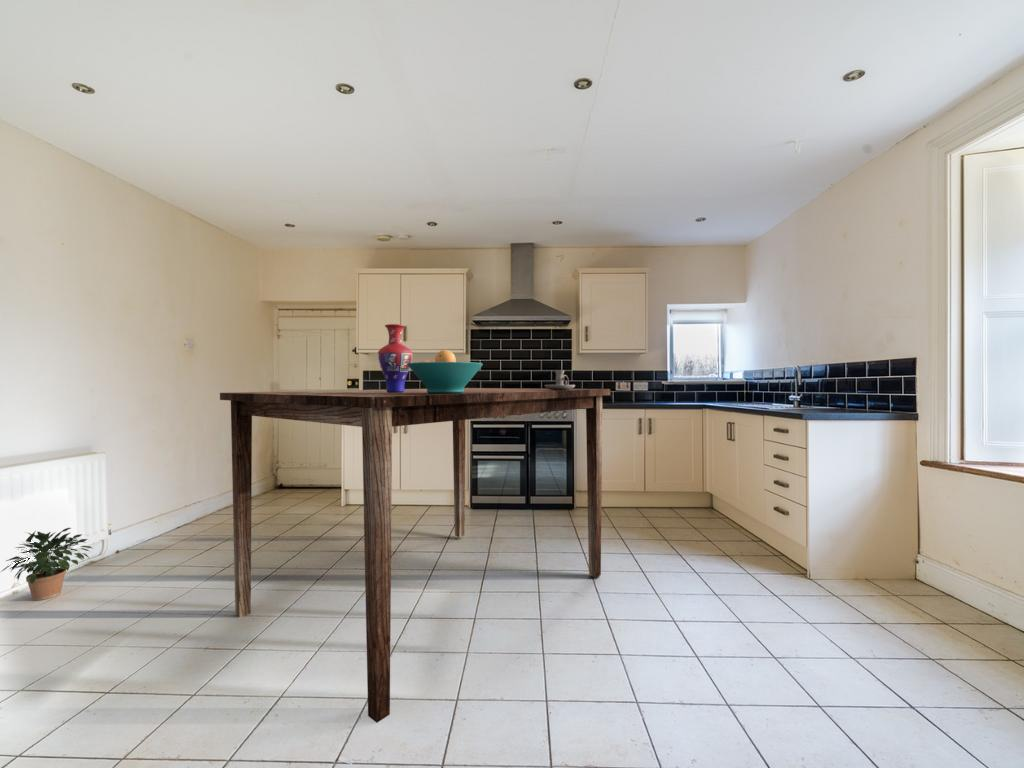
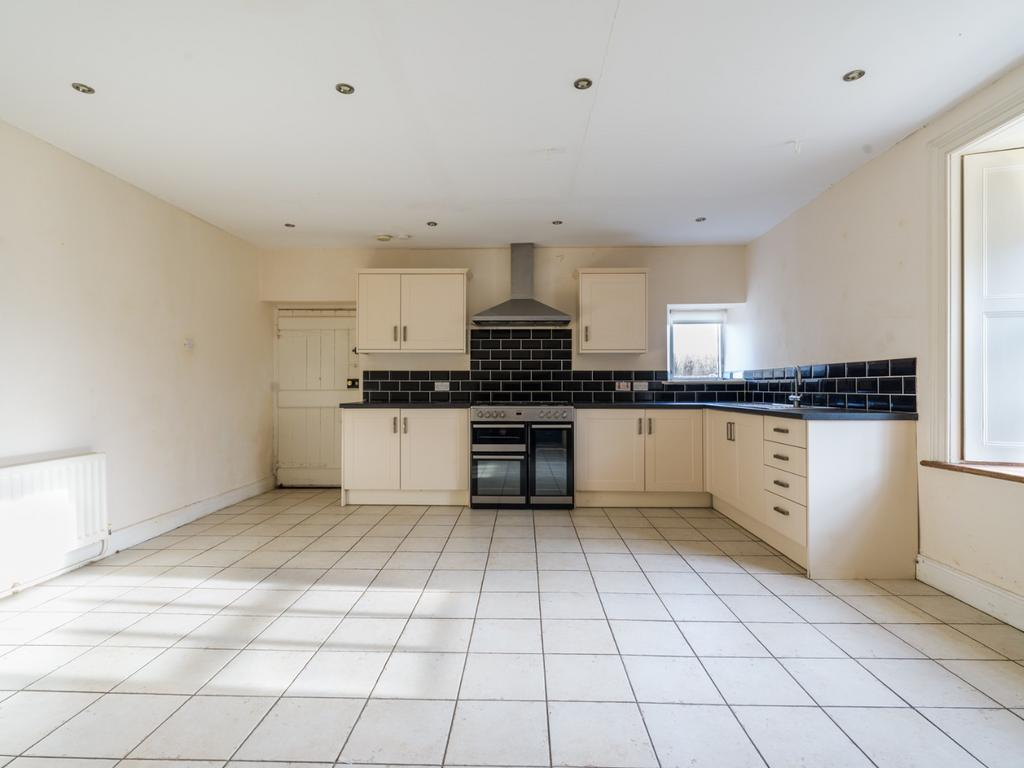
- candle holder (561, 379)
- dining table (454, 492)
- vase (395, 358)
- potted plant (52, 558)
- fruit bowl (445, 371)
